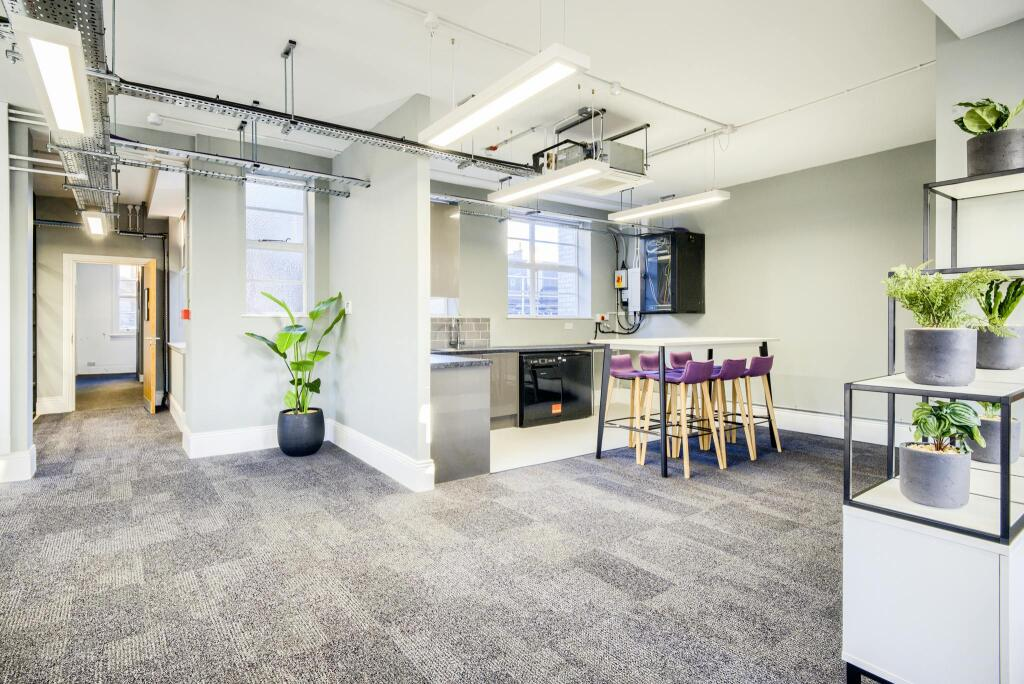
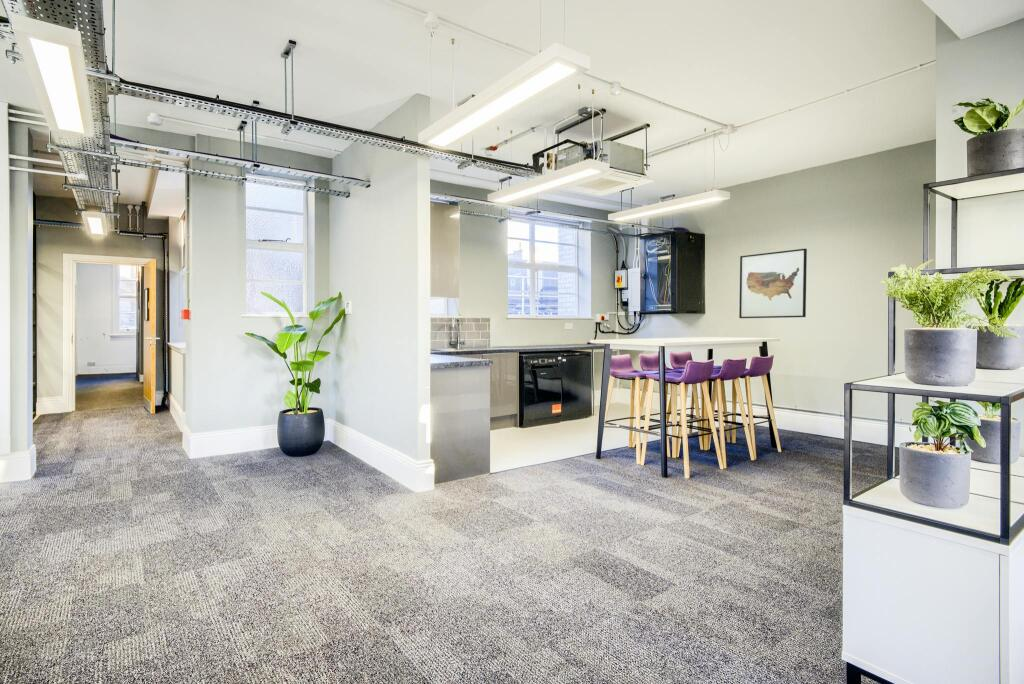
+ wall art (771, 285)
